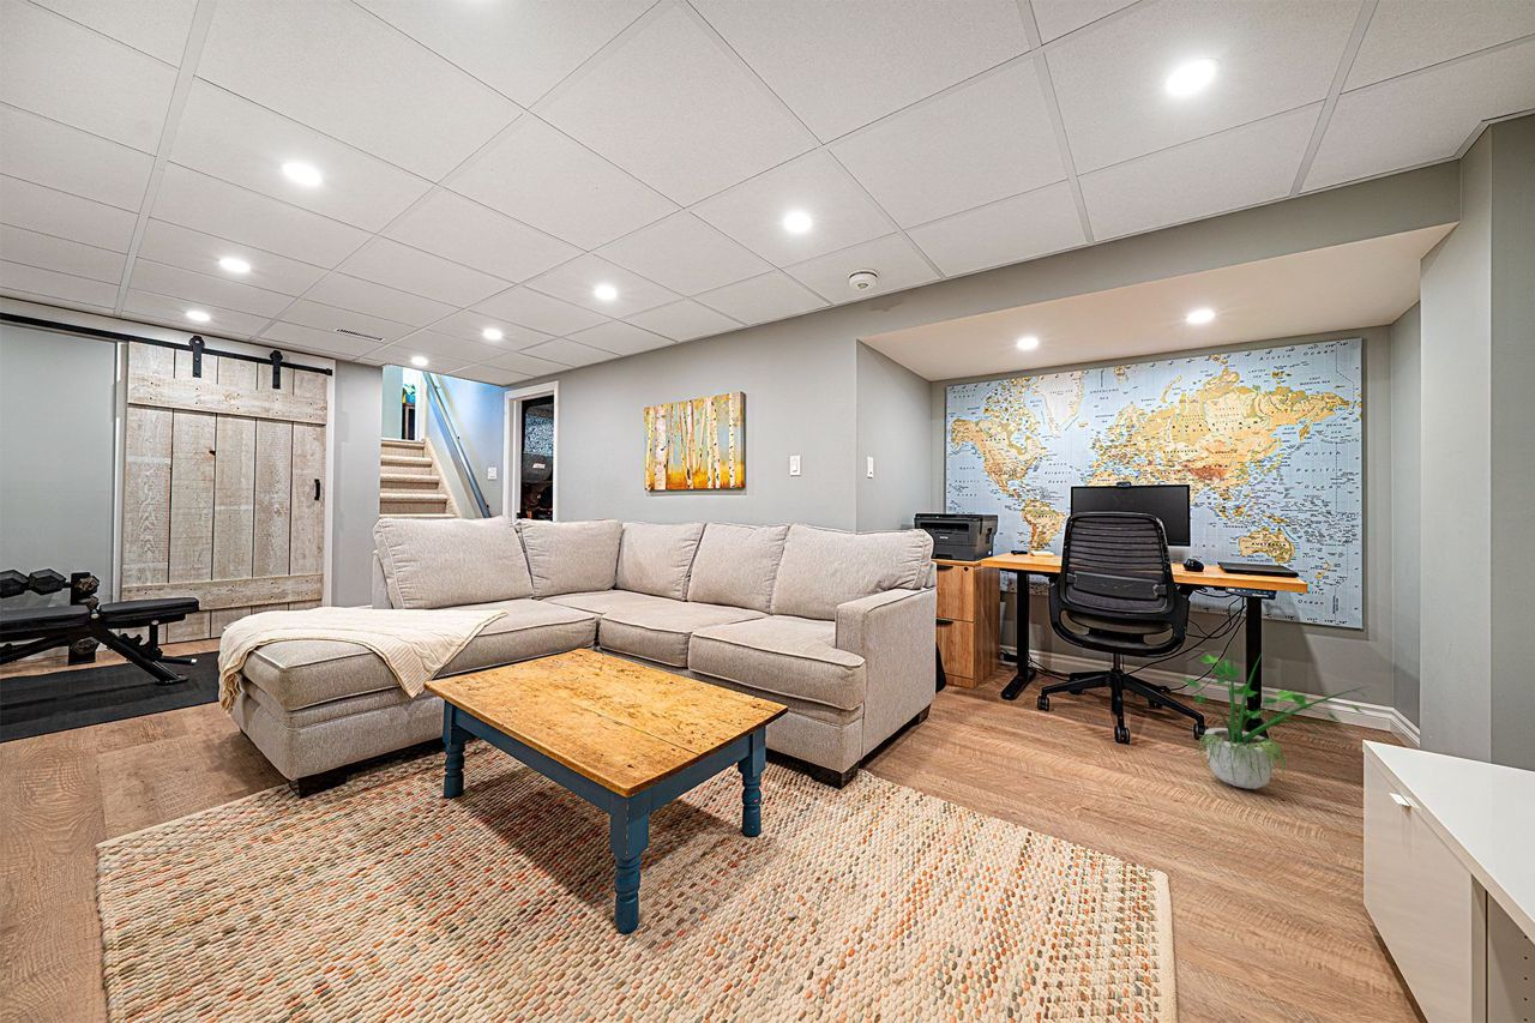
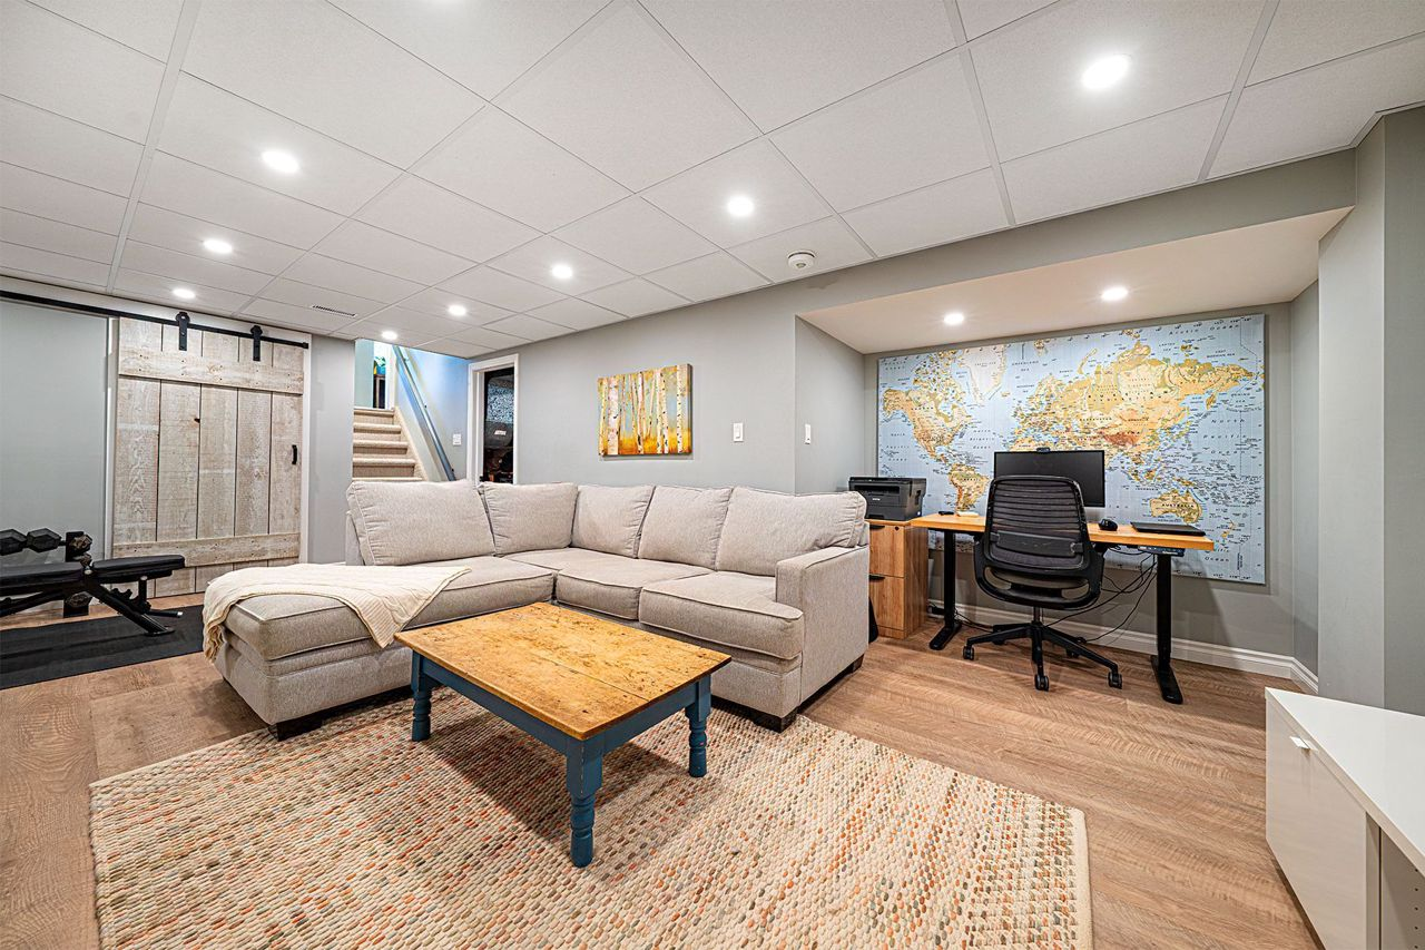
- potted plant (1266, 710)
